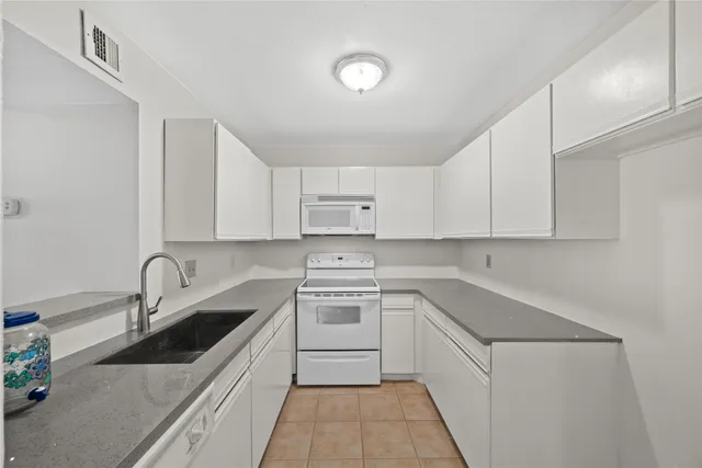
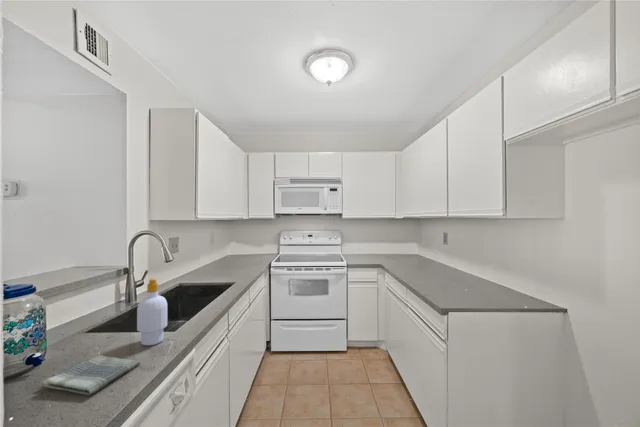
+ soap bottle (152, 310)
+ dish towel (93, 371)
